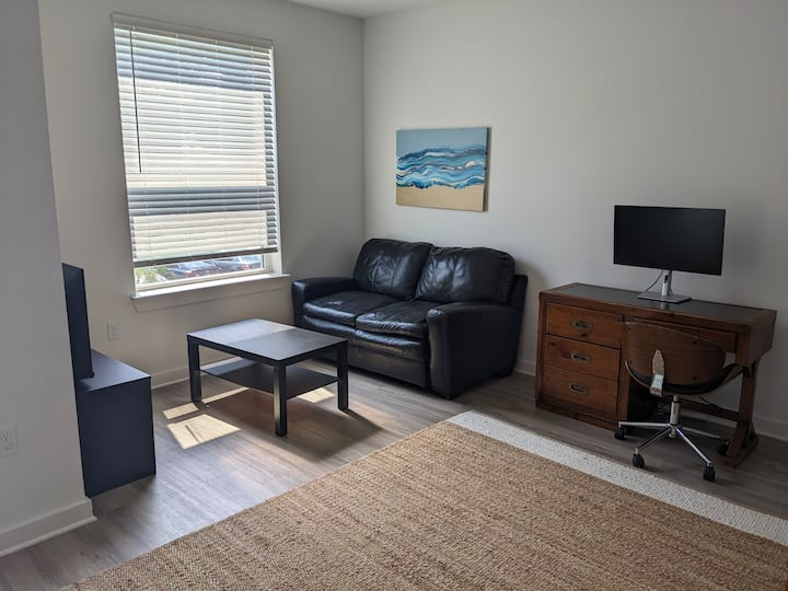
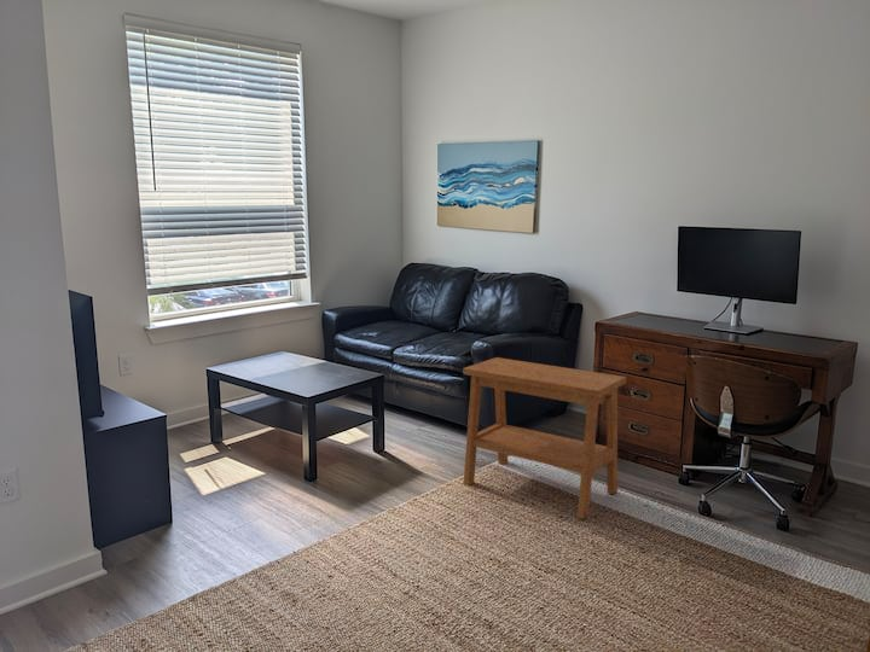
+ side table (540, 432)
